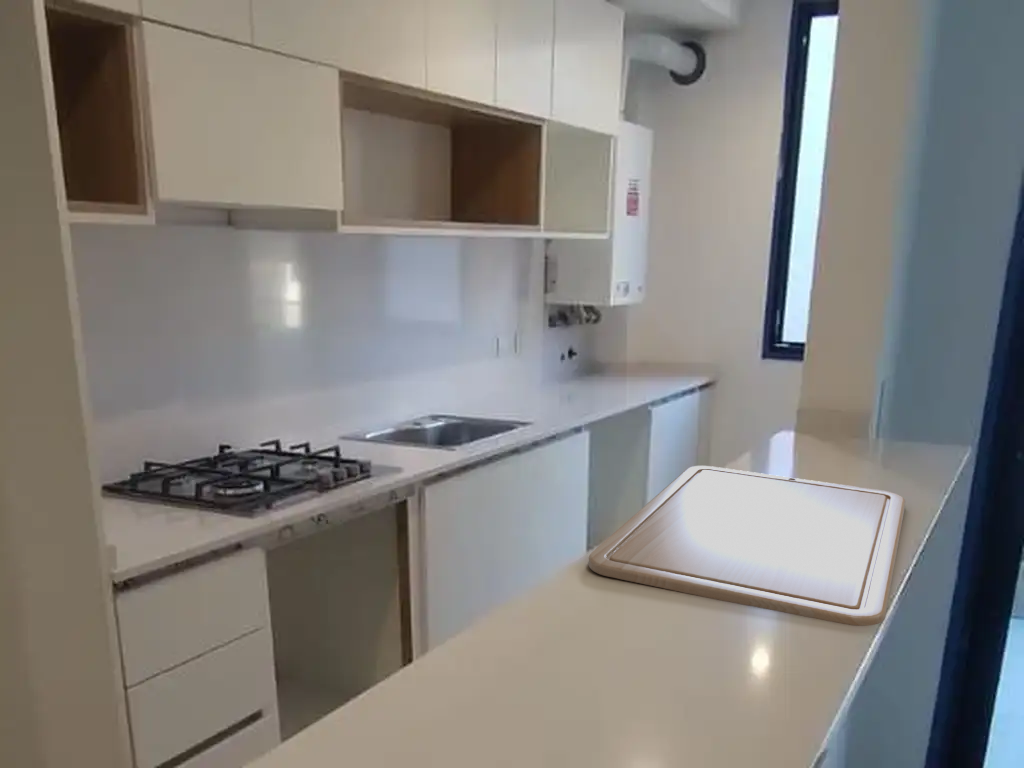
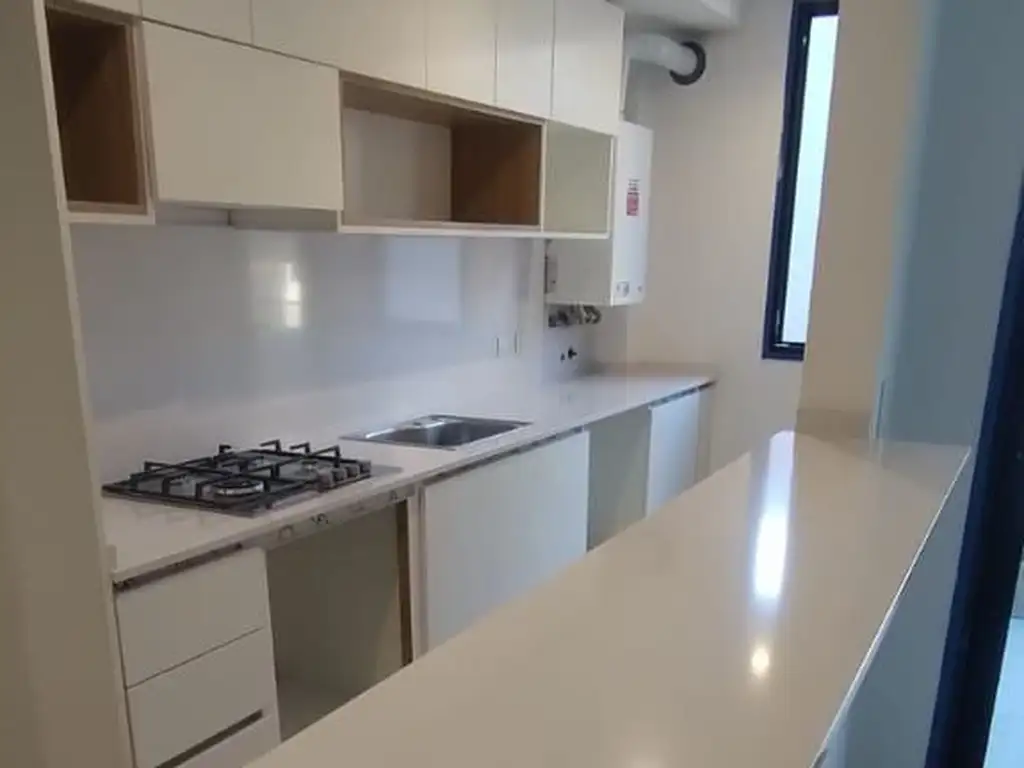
- chopping board (763, 527)
